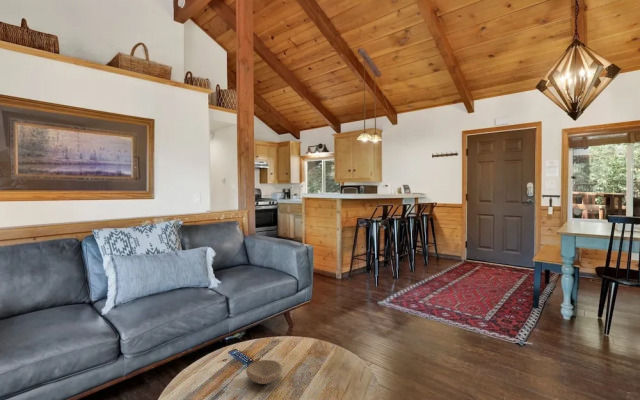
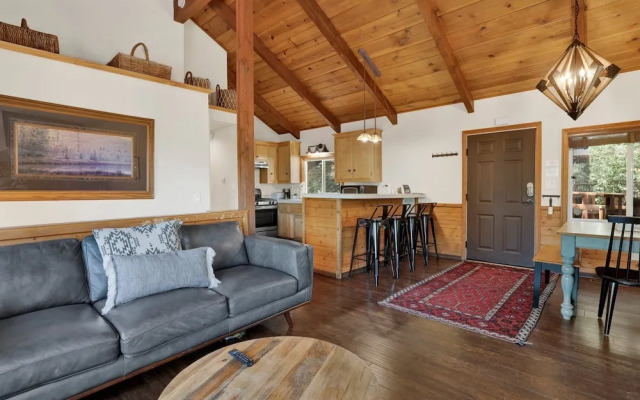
- bowl (264, 373)
